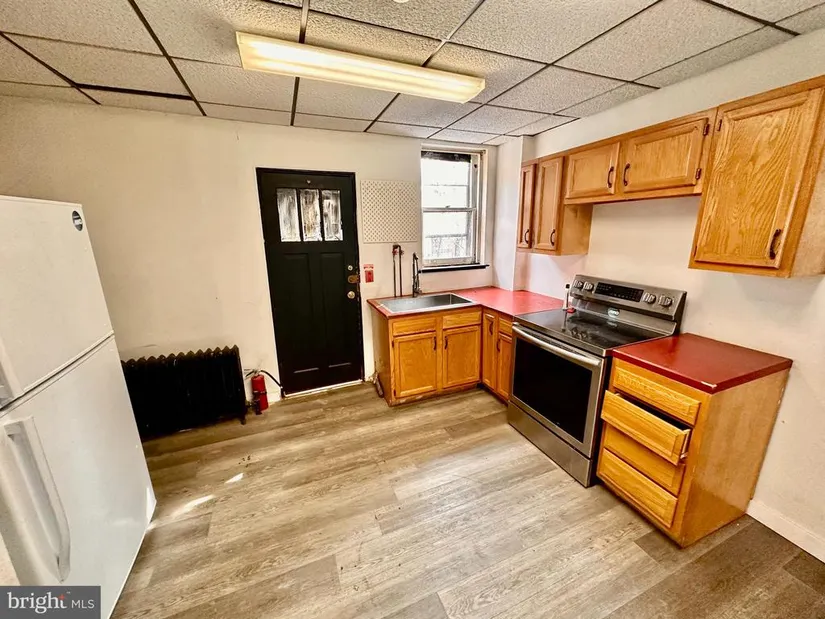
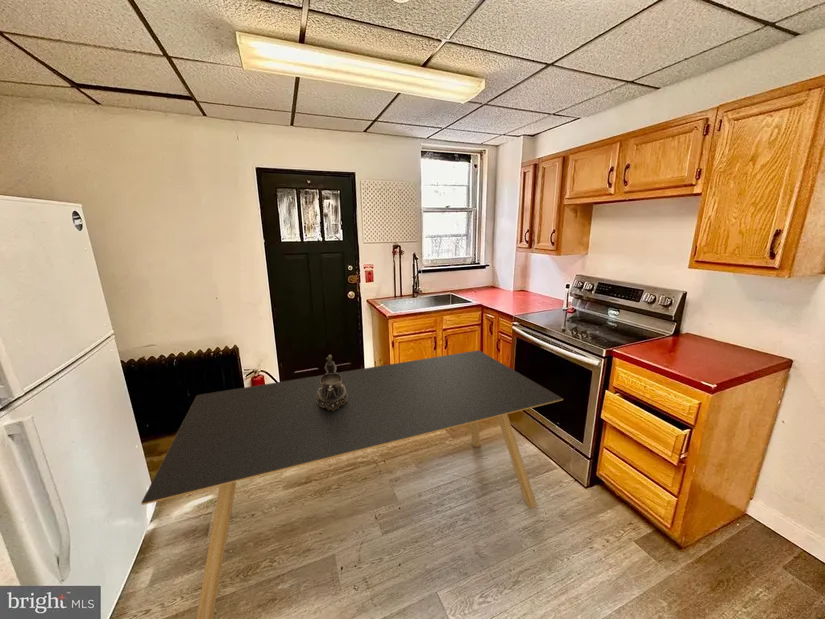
+ dining table (376, 446)
+ decorative bowl (332, 381)
